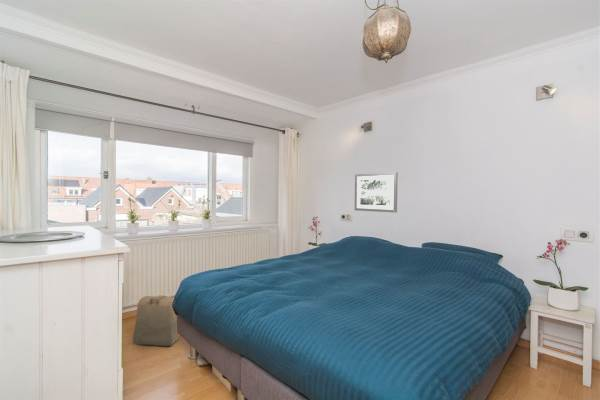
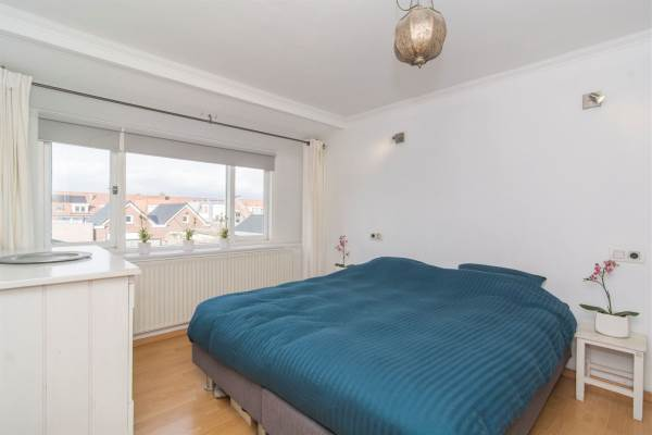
- backpack (159, 317)
- wall art (374, 192)
